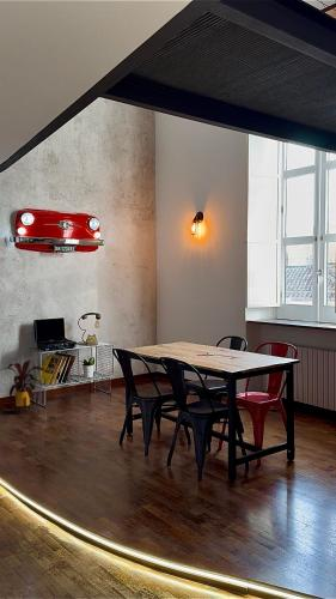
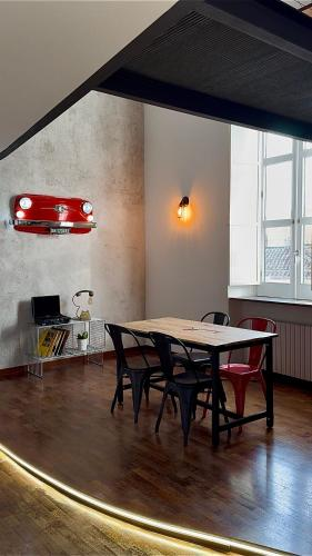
- house plant (20, 386)
